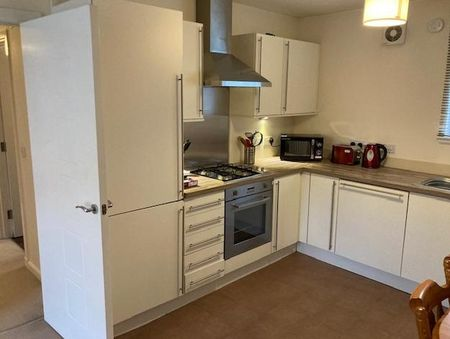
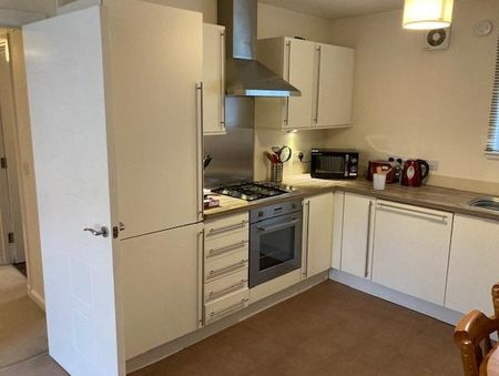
+ utensil holder (383, 177)
